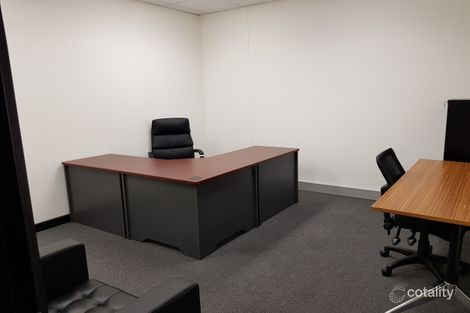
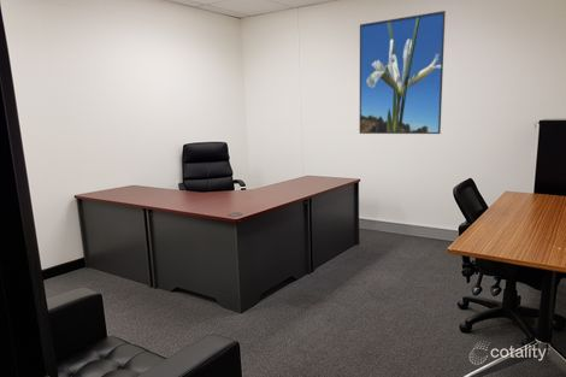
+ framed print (399, 77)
